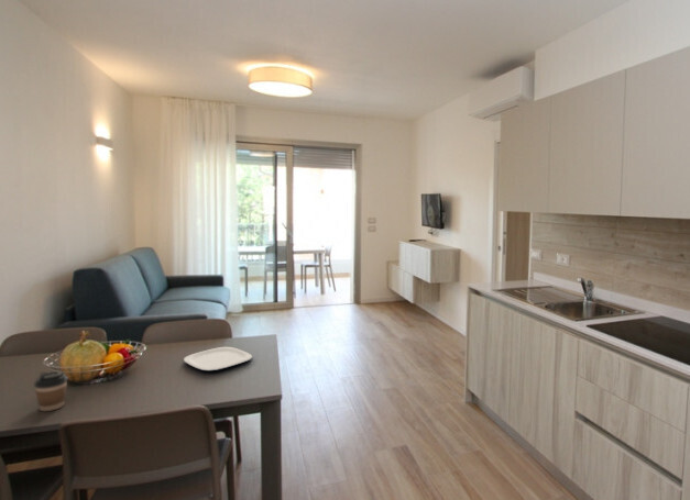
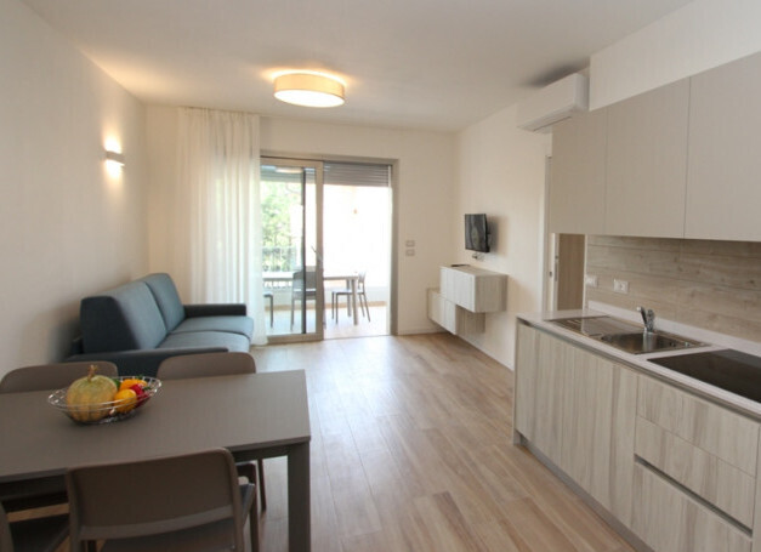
- coffee cup (51, 389)
- plate (218, 358)
